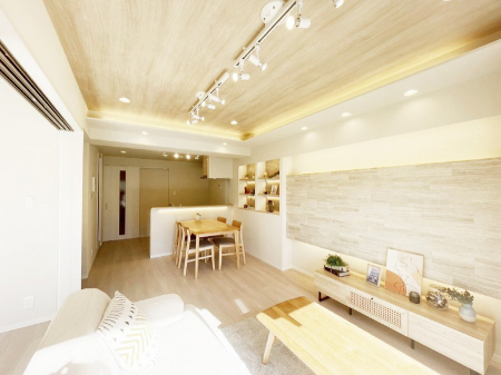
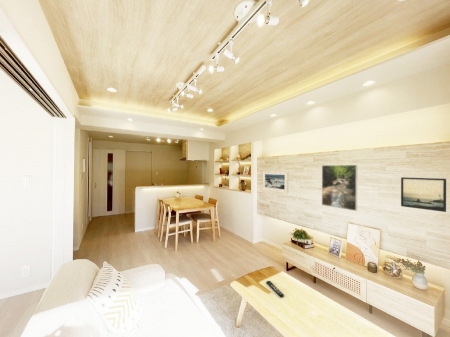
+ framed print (274, 181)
+ remote control (274, 288)
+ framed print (422, 193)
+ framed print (338, 186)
